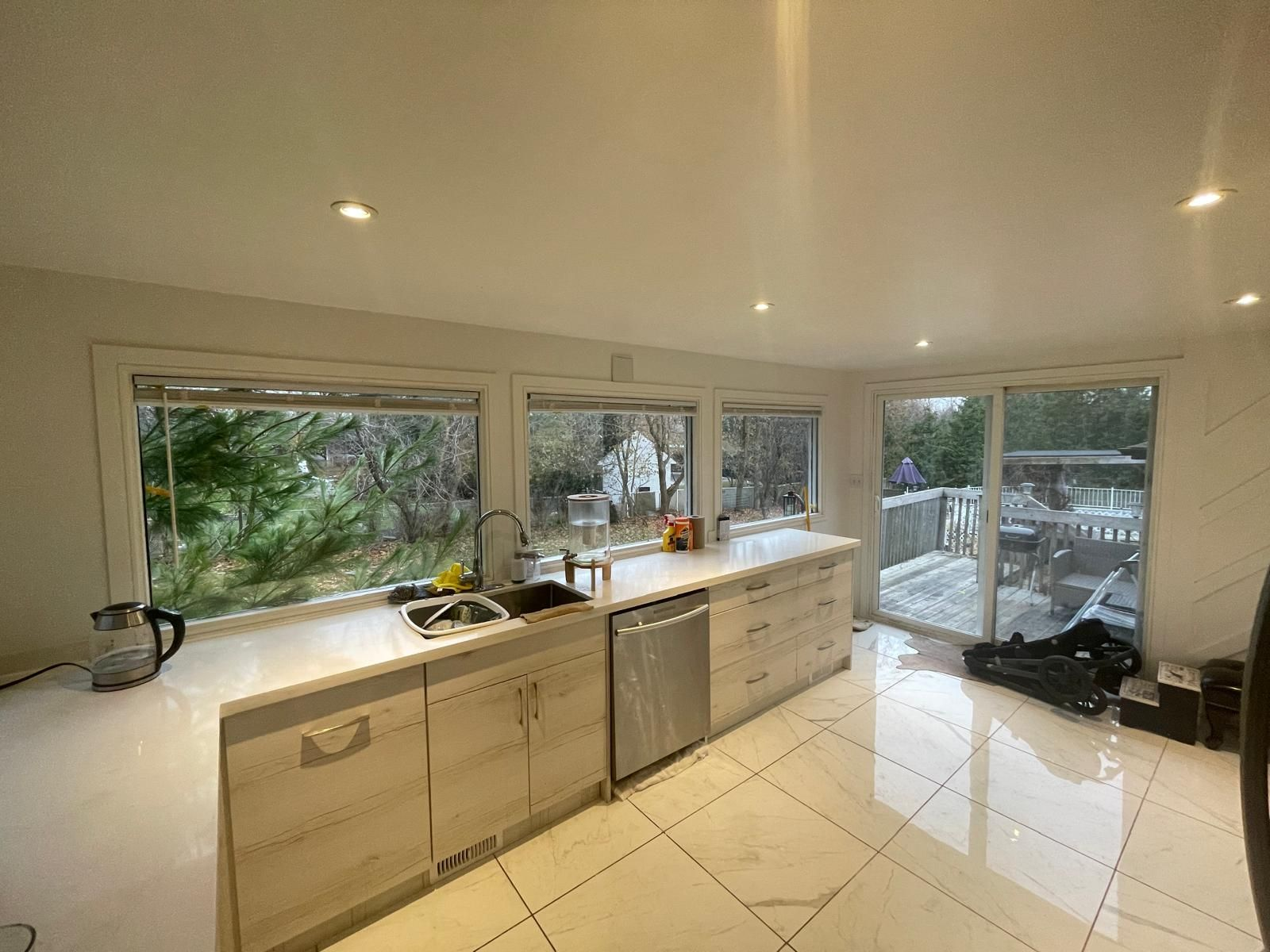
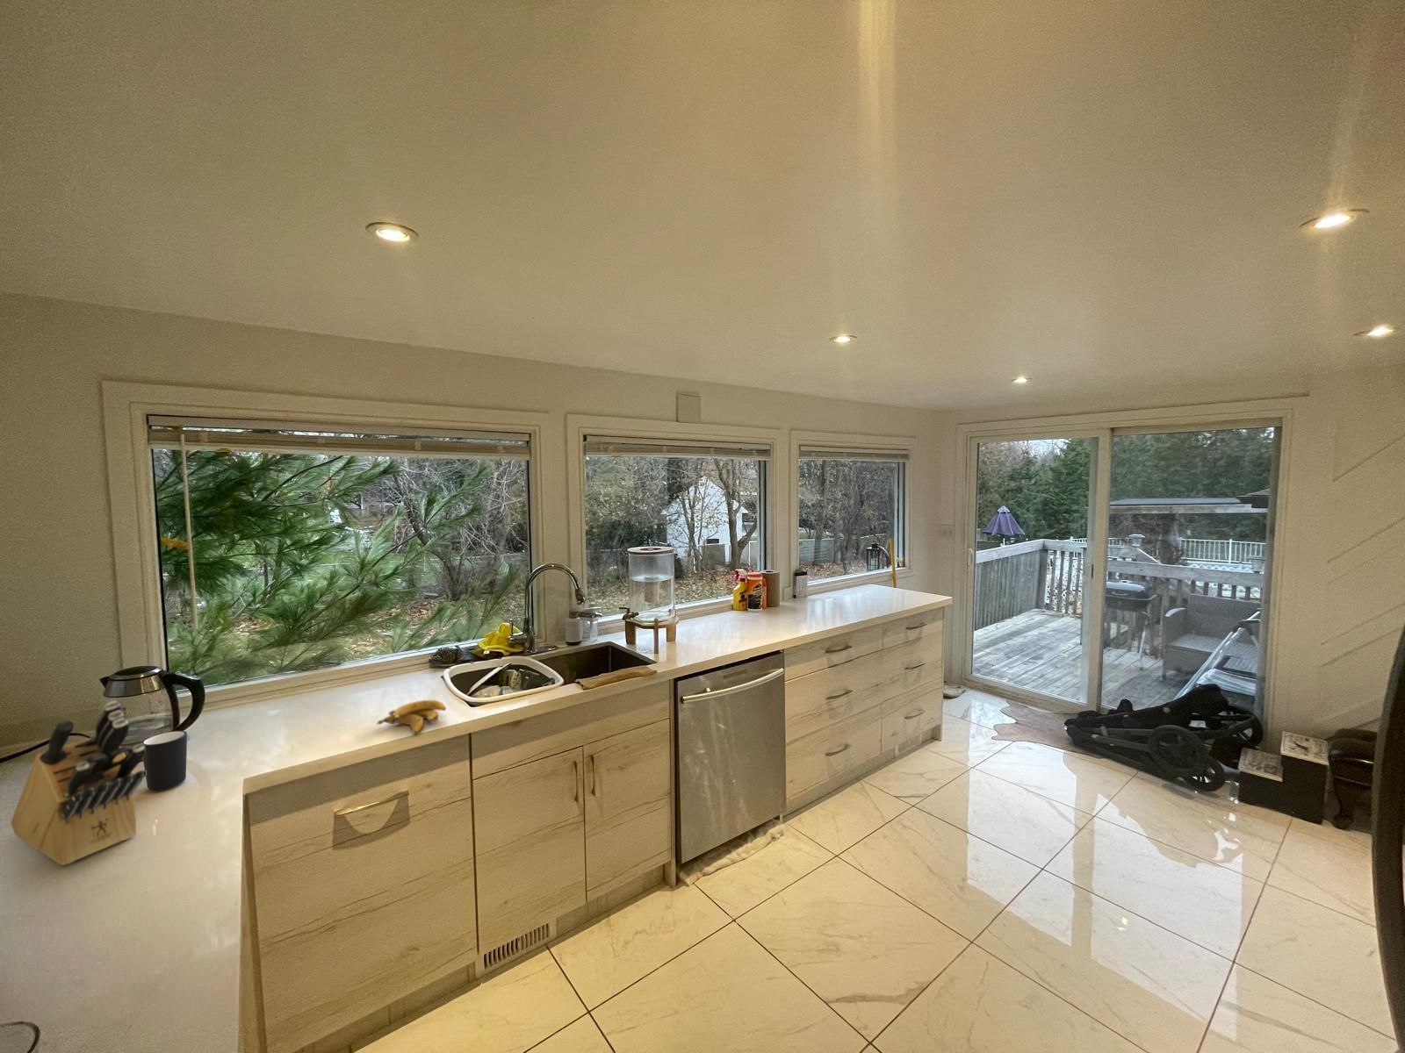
+ mug (168, 759)
+ banana (412, 716)
+ knife block (77, 770)
